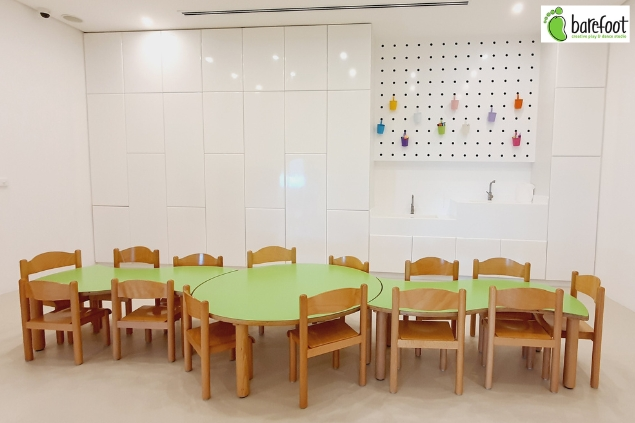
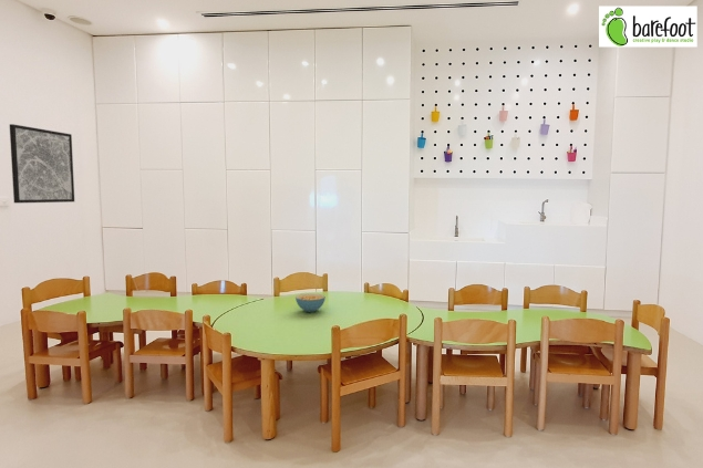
+ cereal bowl (310, 303)
+ wall art (44, 166)
